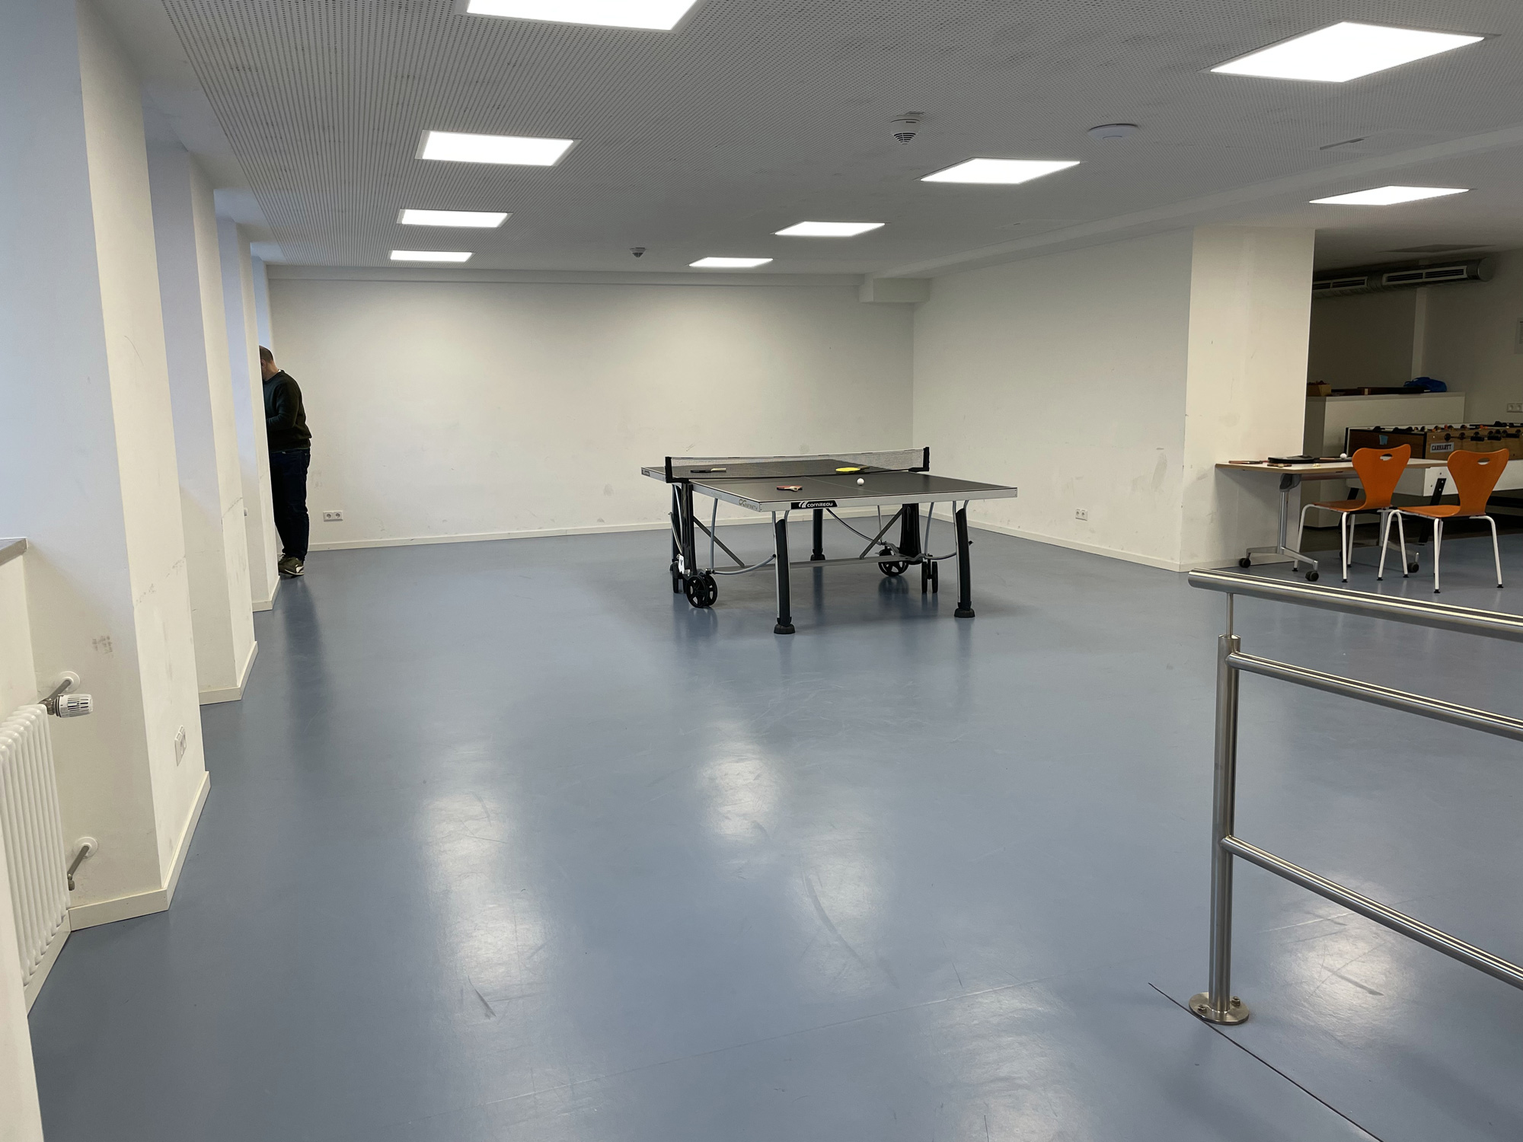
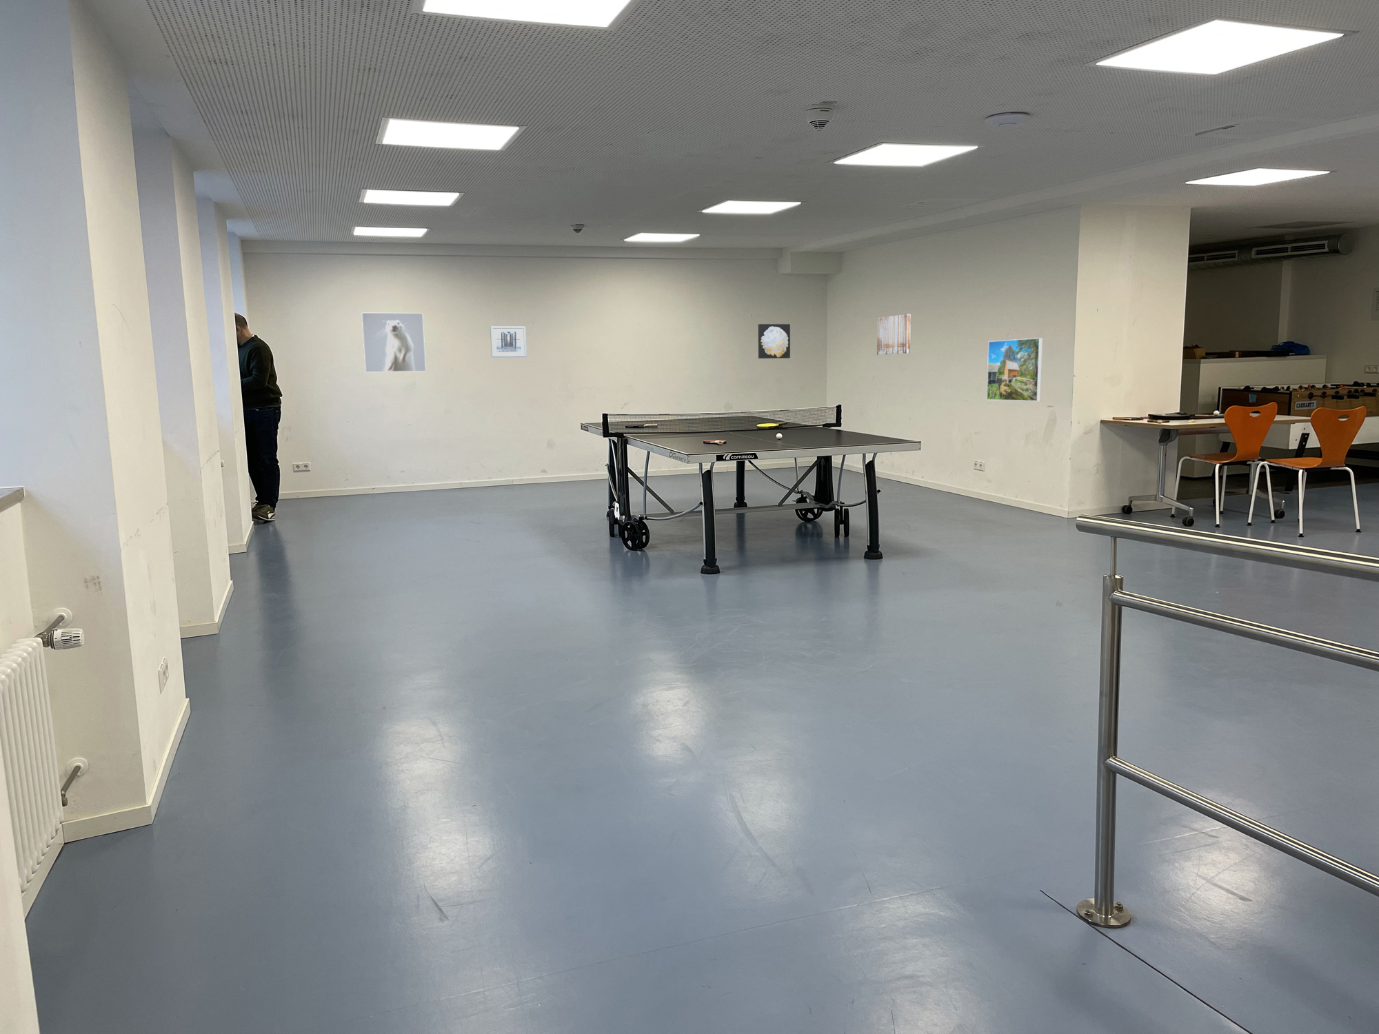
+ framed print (394, 342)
+ wall art (508, 341)
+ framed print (1013, 370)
+ wall art (893, 335)
+ wall art (773, 341)
